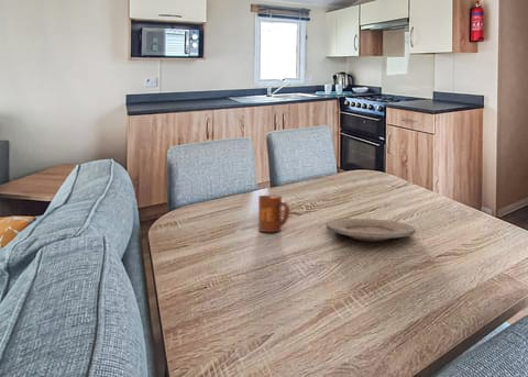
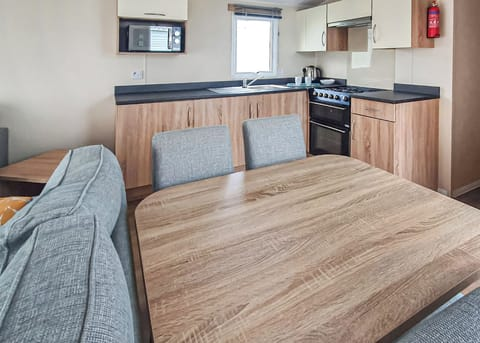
- mug (274, 213)
- plate (369, 231)
